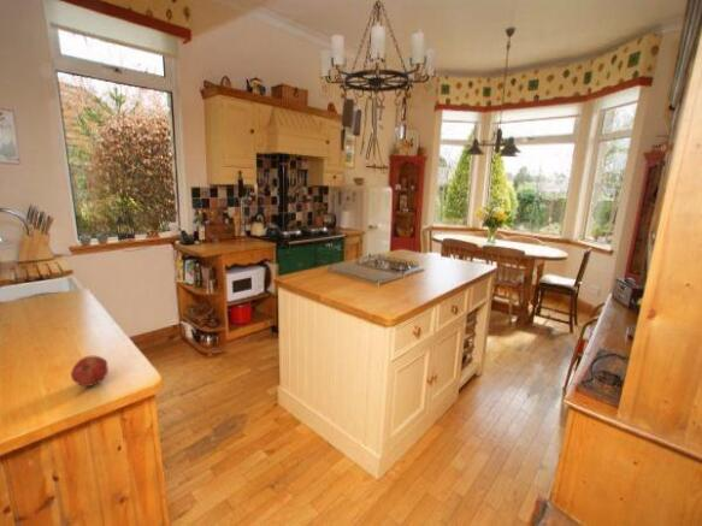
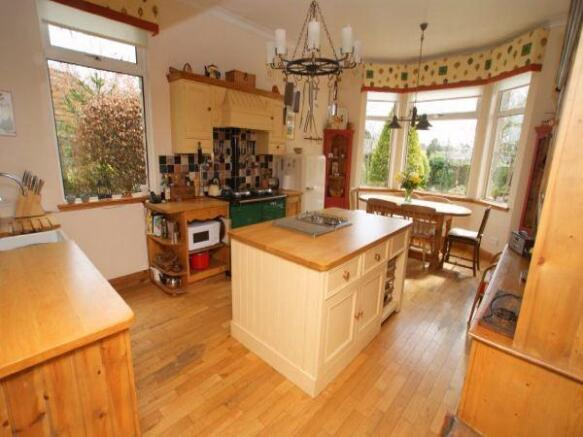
- fruit (89, 370)
